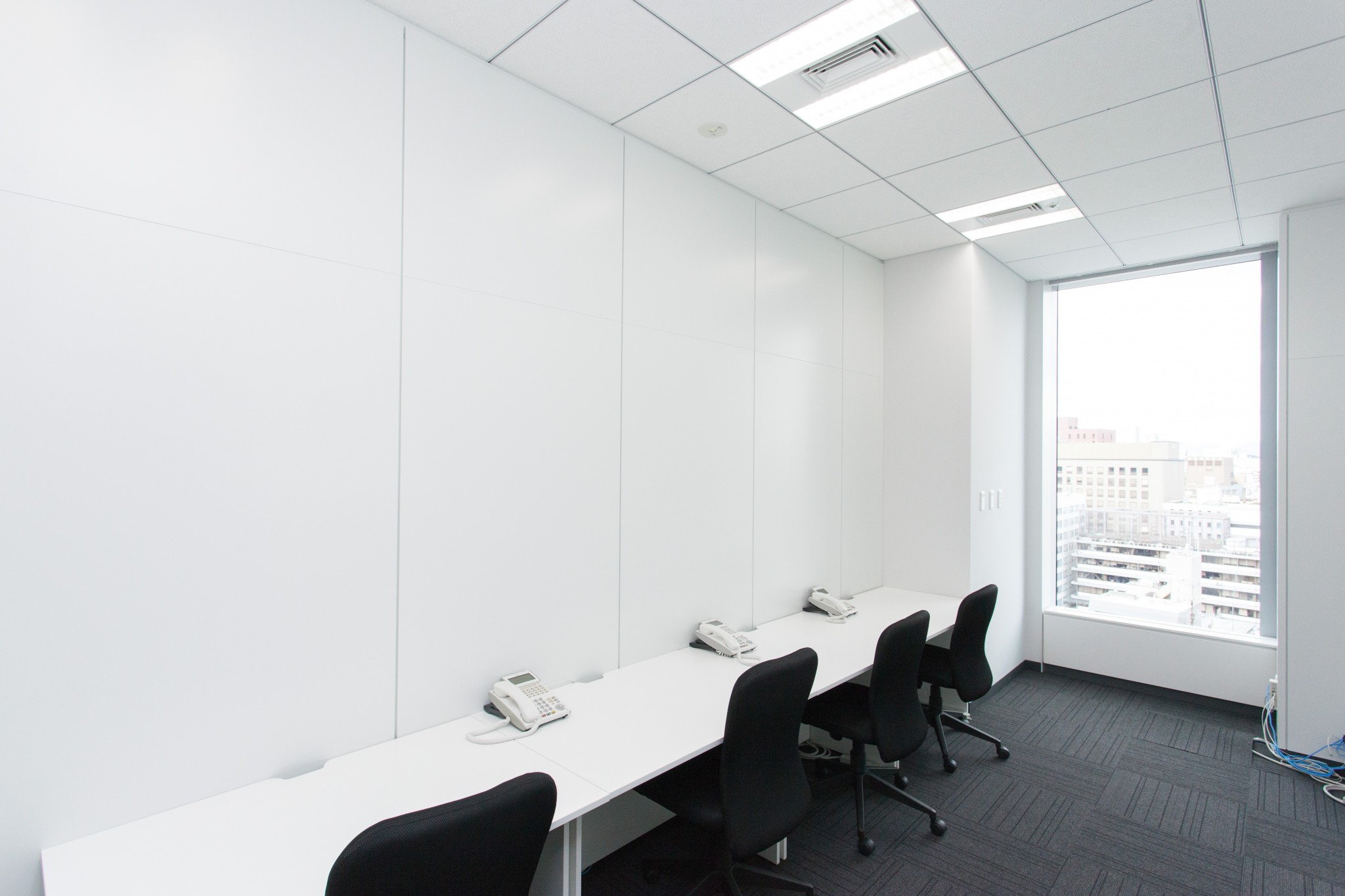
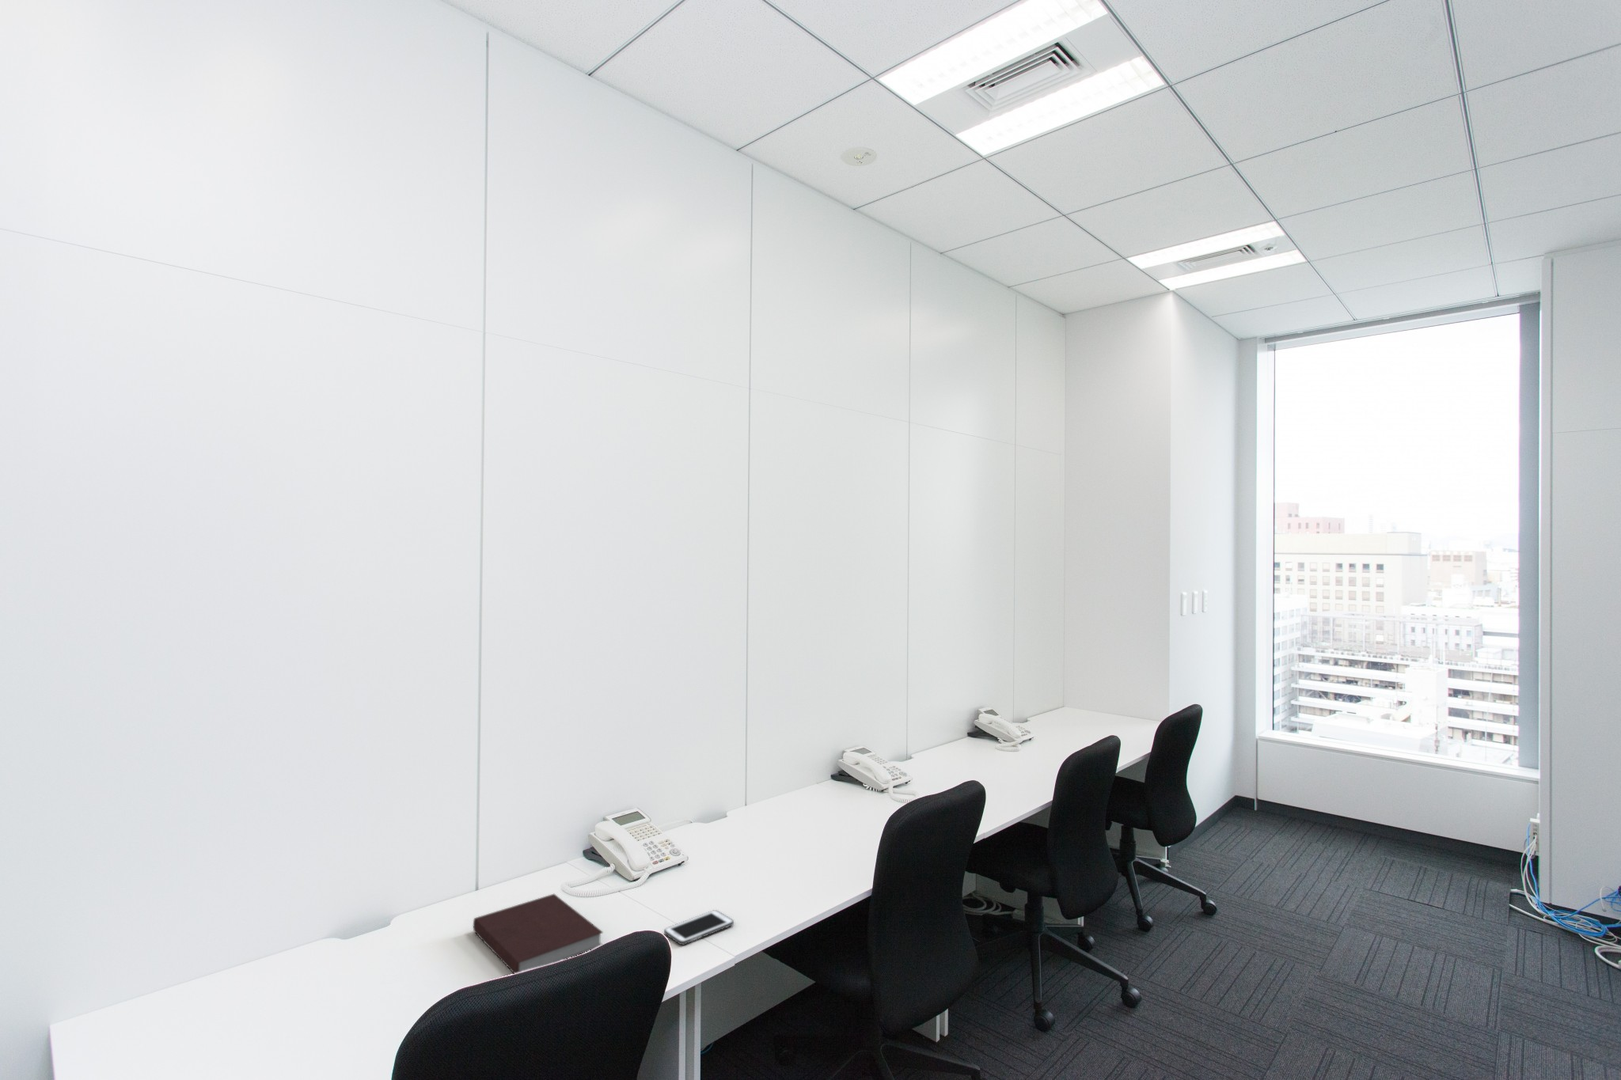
+ cell phone (699, 927)
+ notebook (536, 932)
